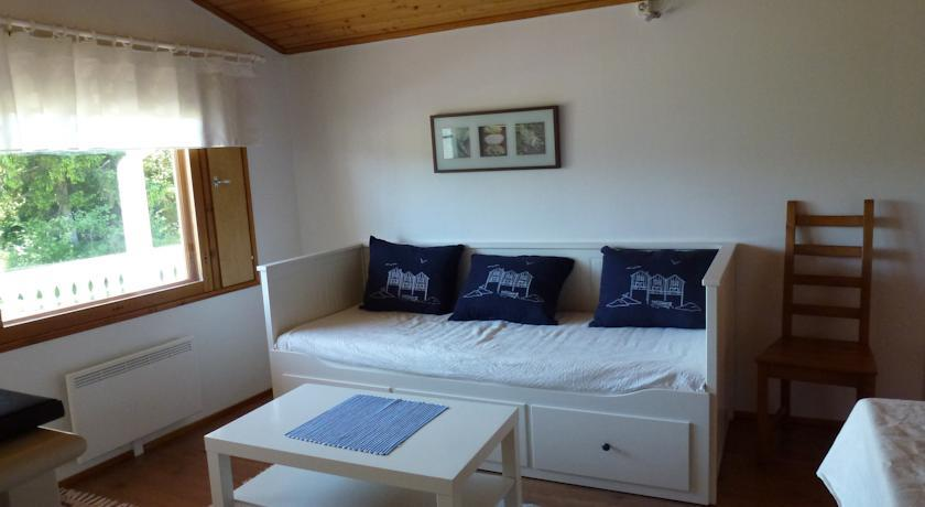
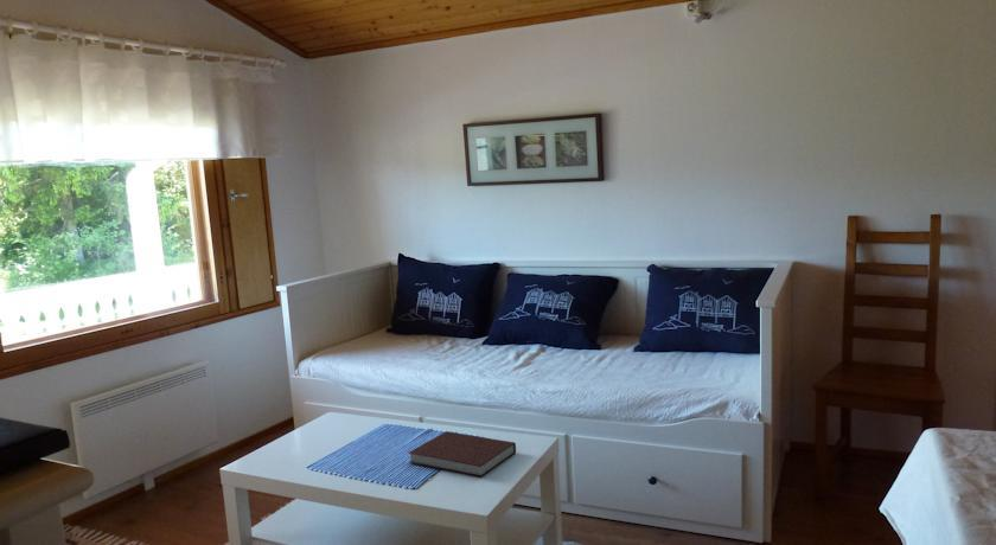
+ notebook (462, 451)
